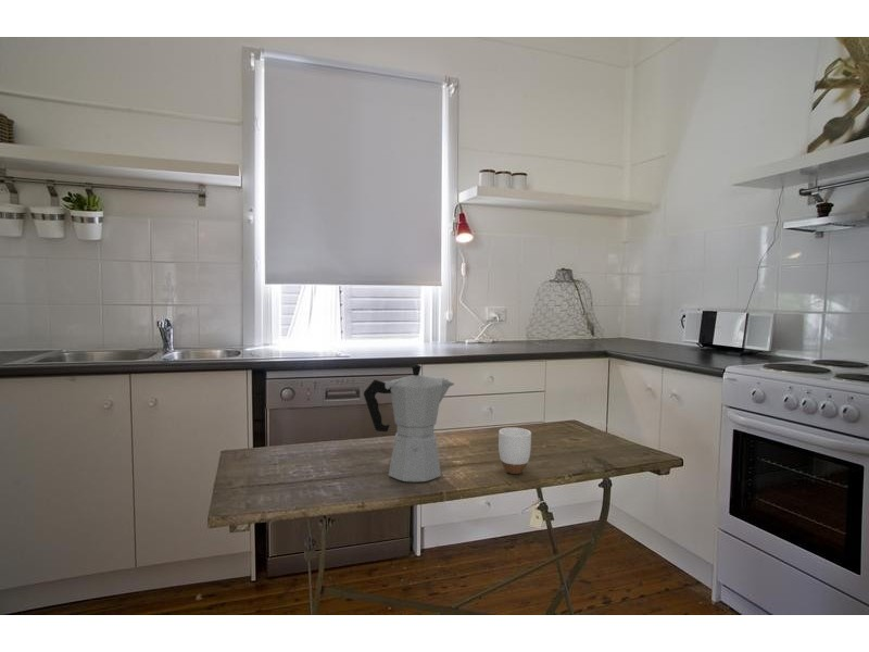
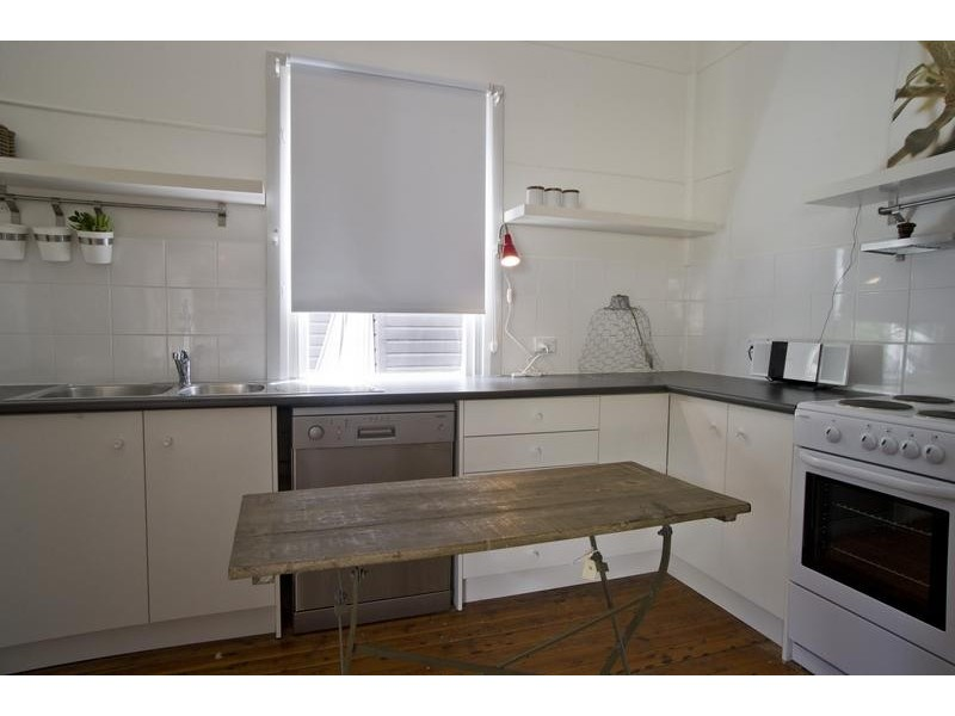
- moka pot (410, 419)
- mug (511, 449)
